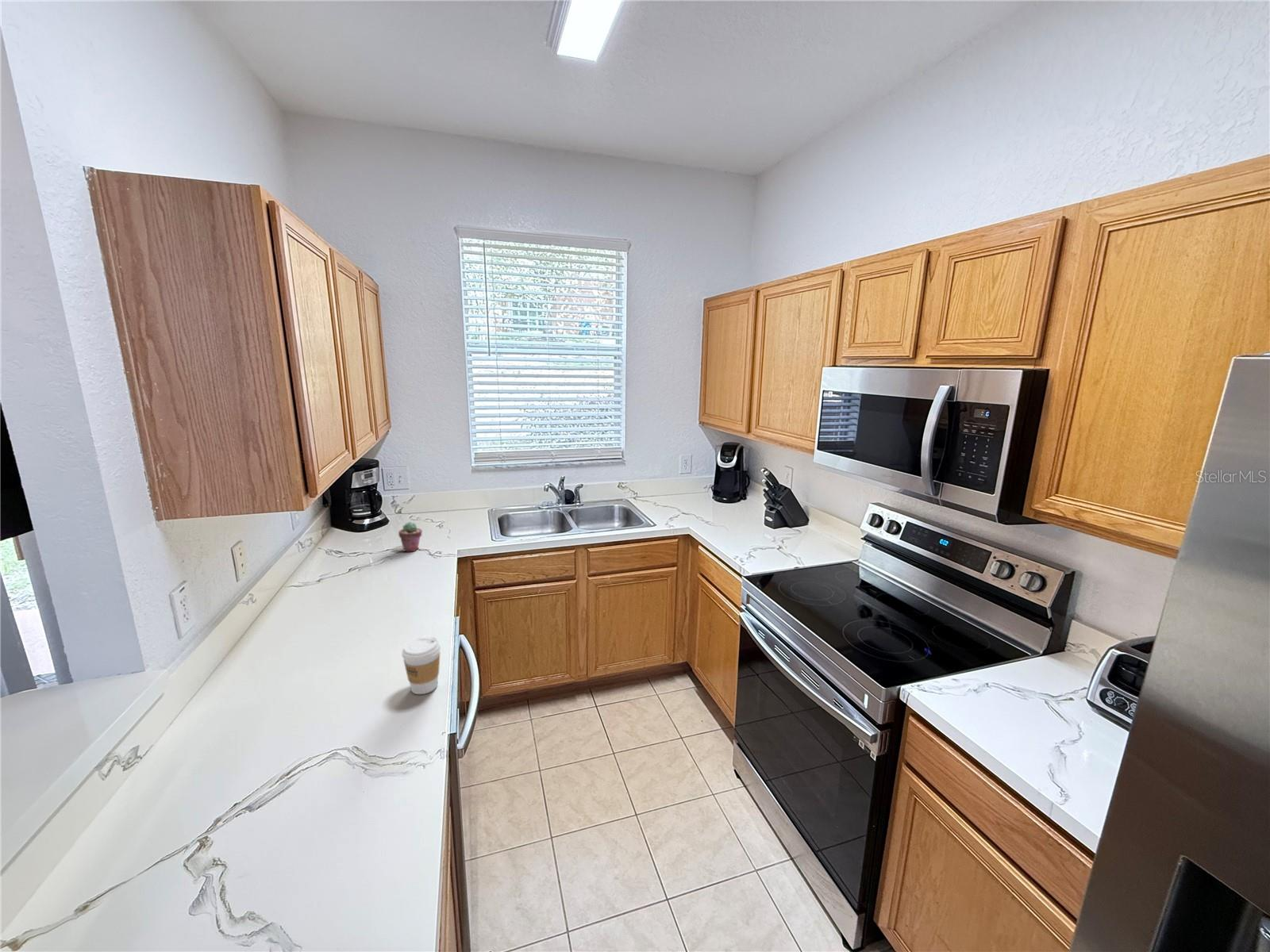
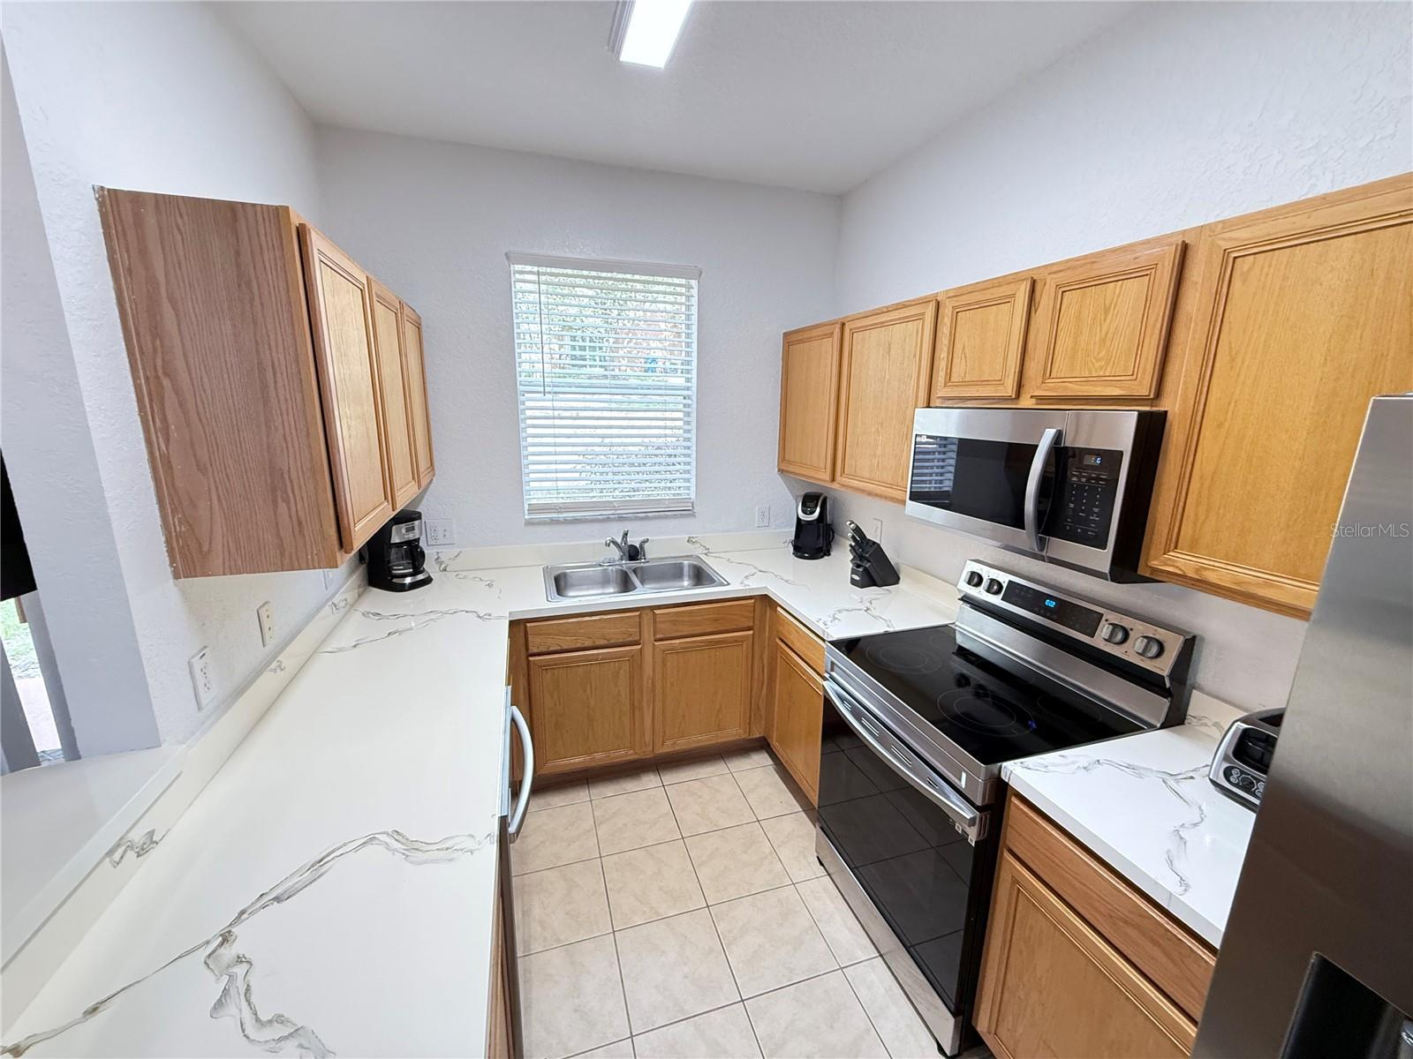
- potted succulent (410, 536)
- coffee cup (422, 665)
